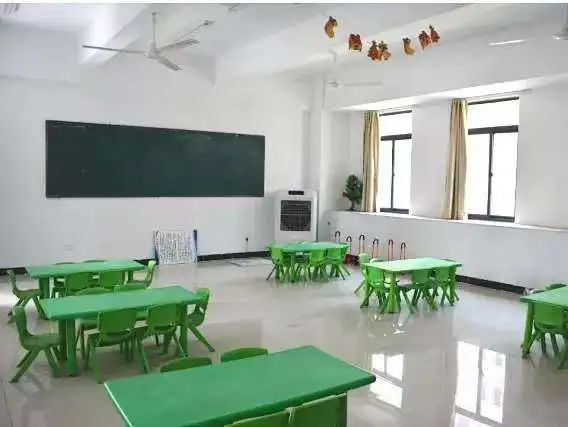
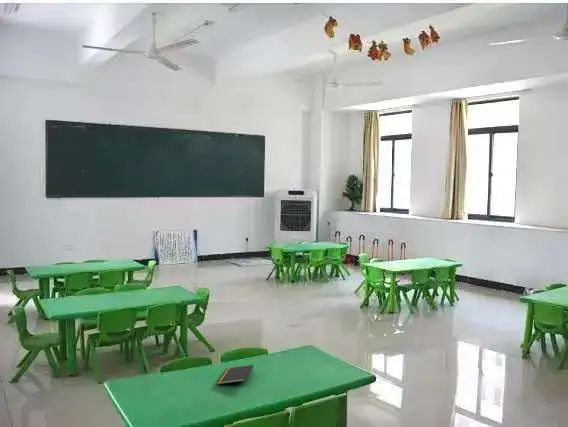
+ notepad (235, 374)
